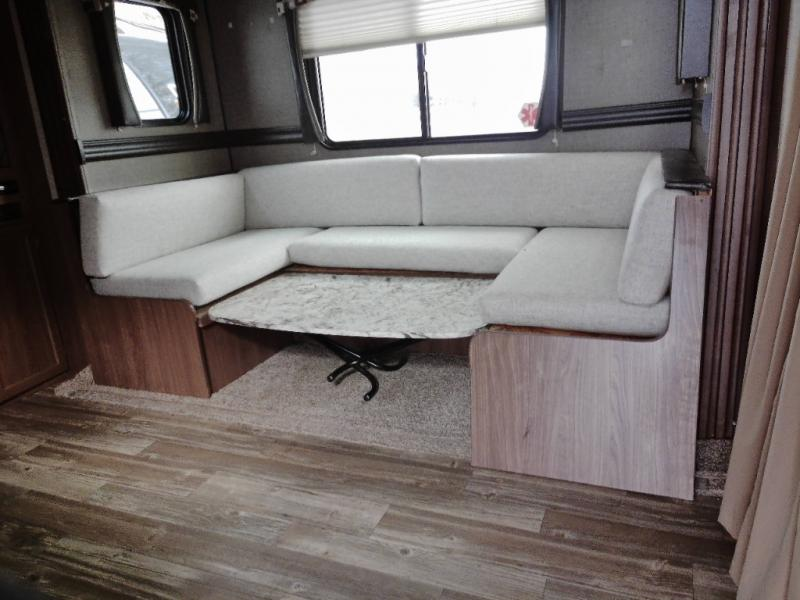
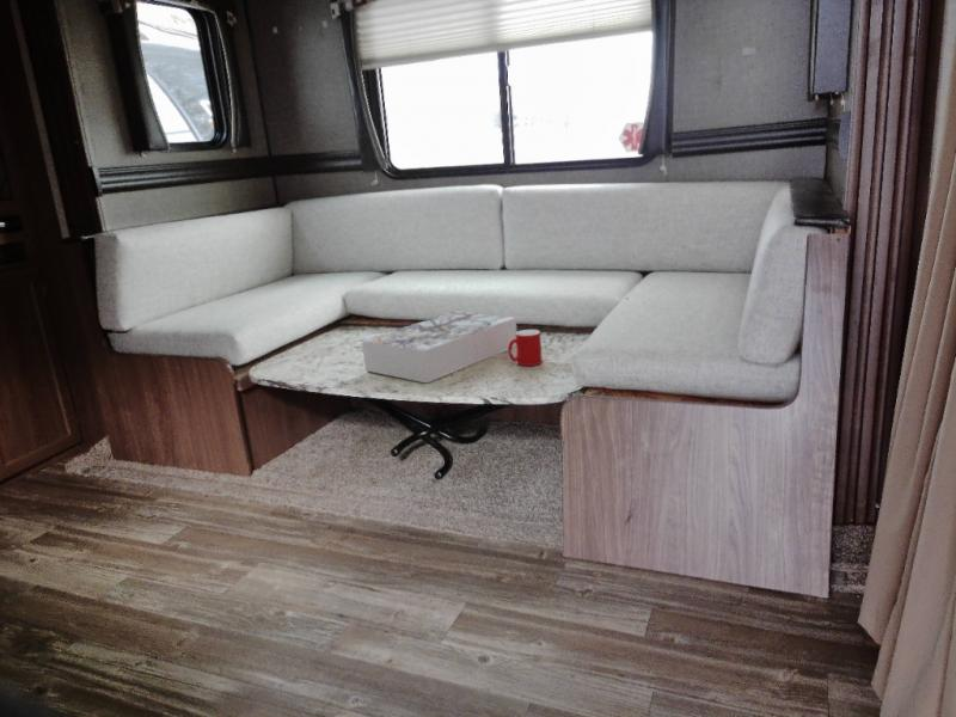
+ board game (442, 343)
+ cup (523, 348)
